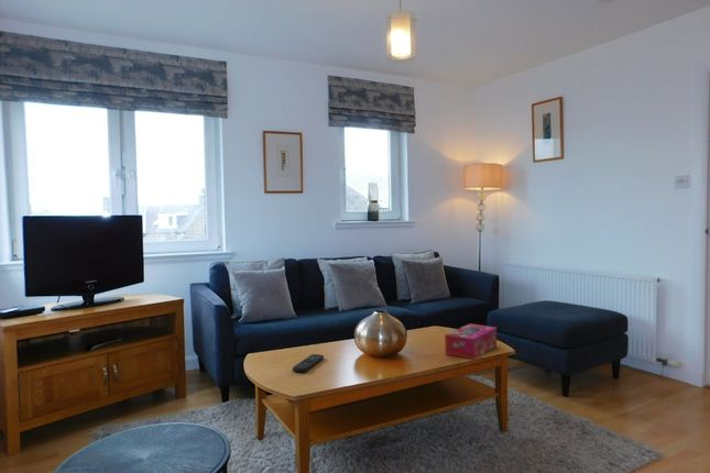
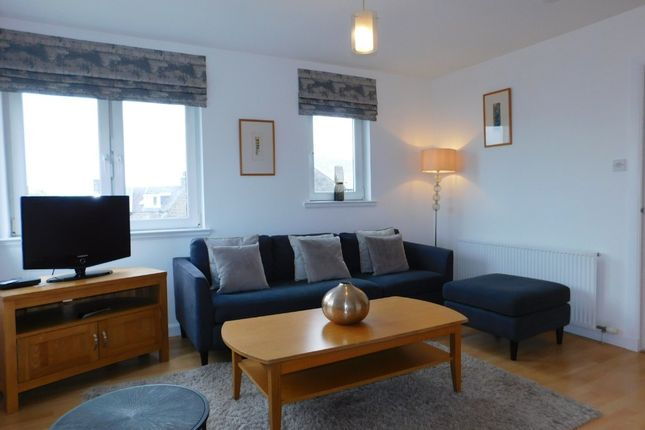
- remote control (308, 362)
- tissue box (471, 340)
